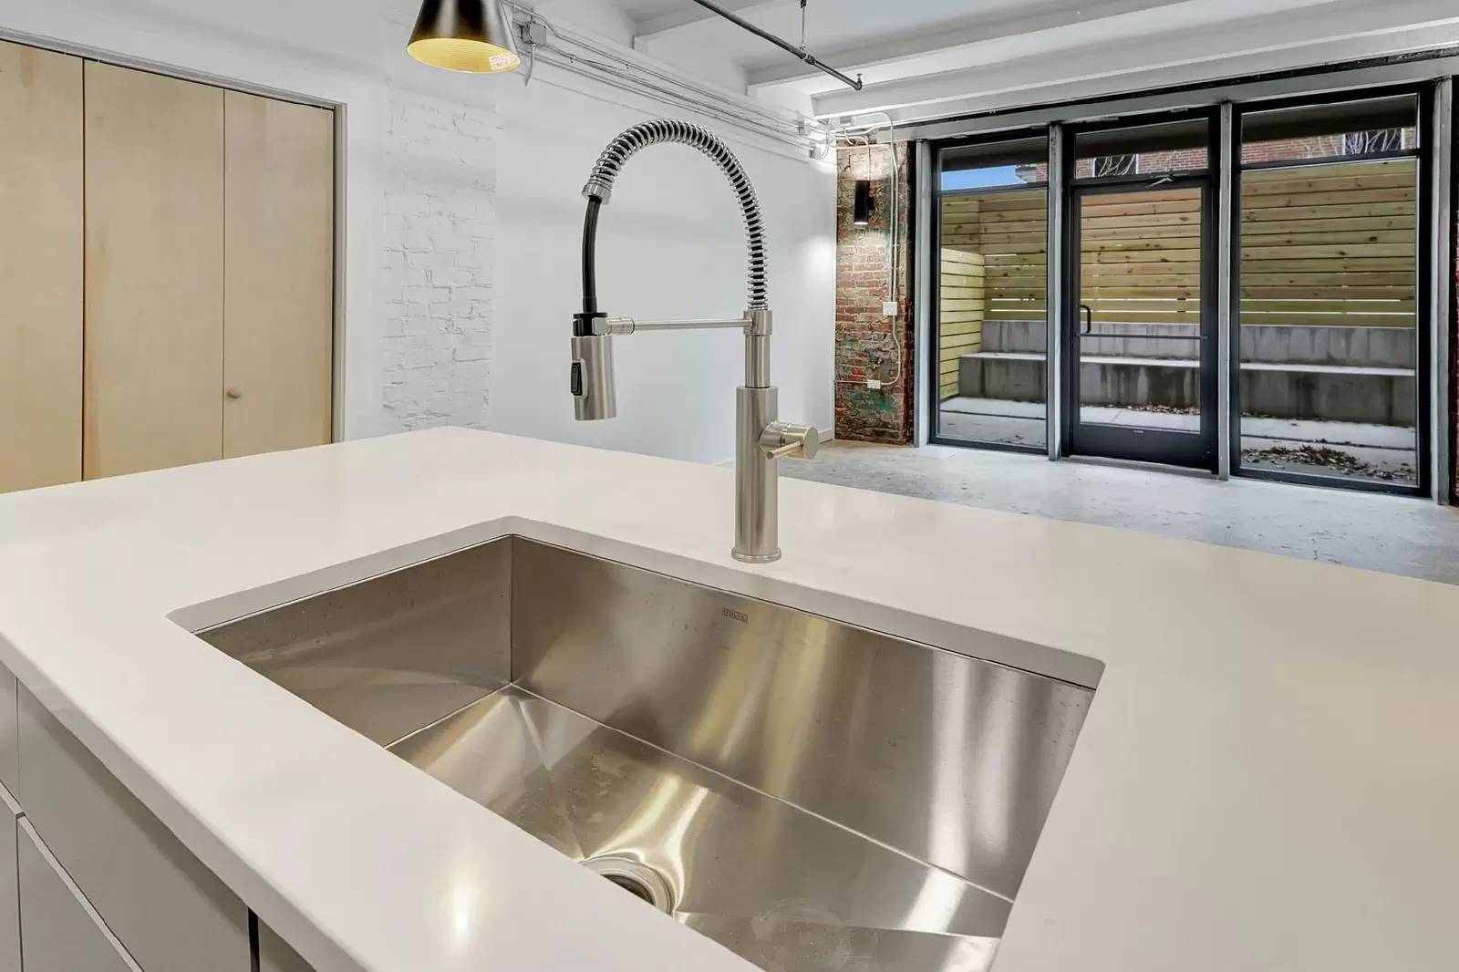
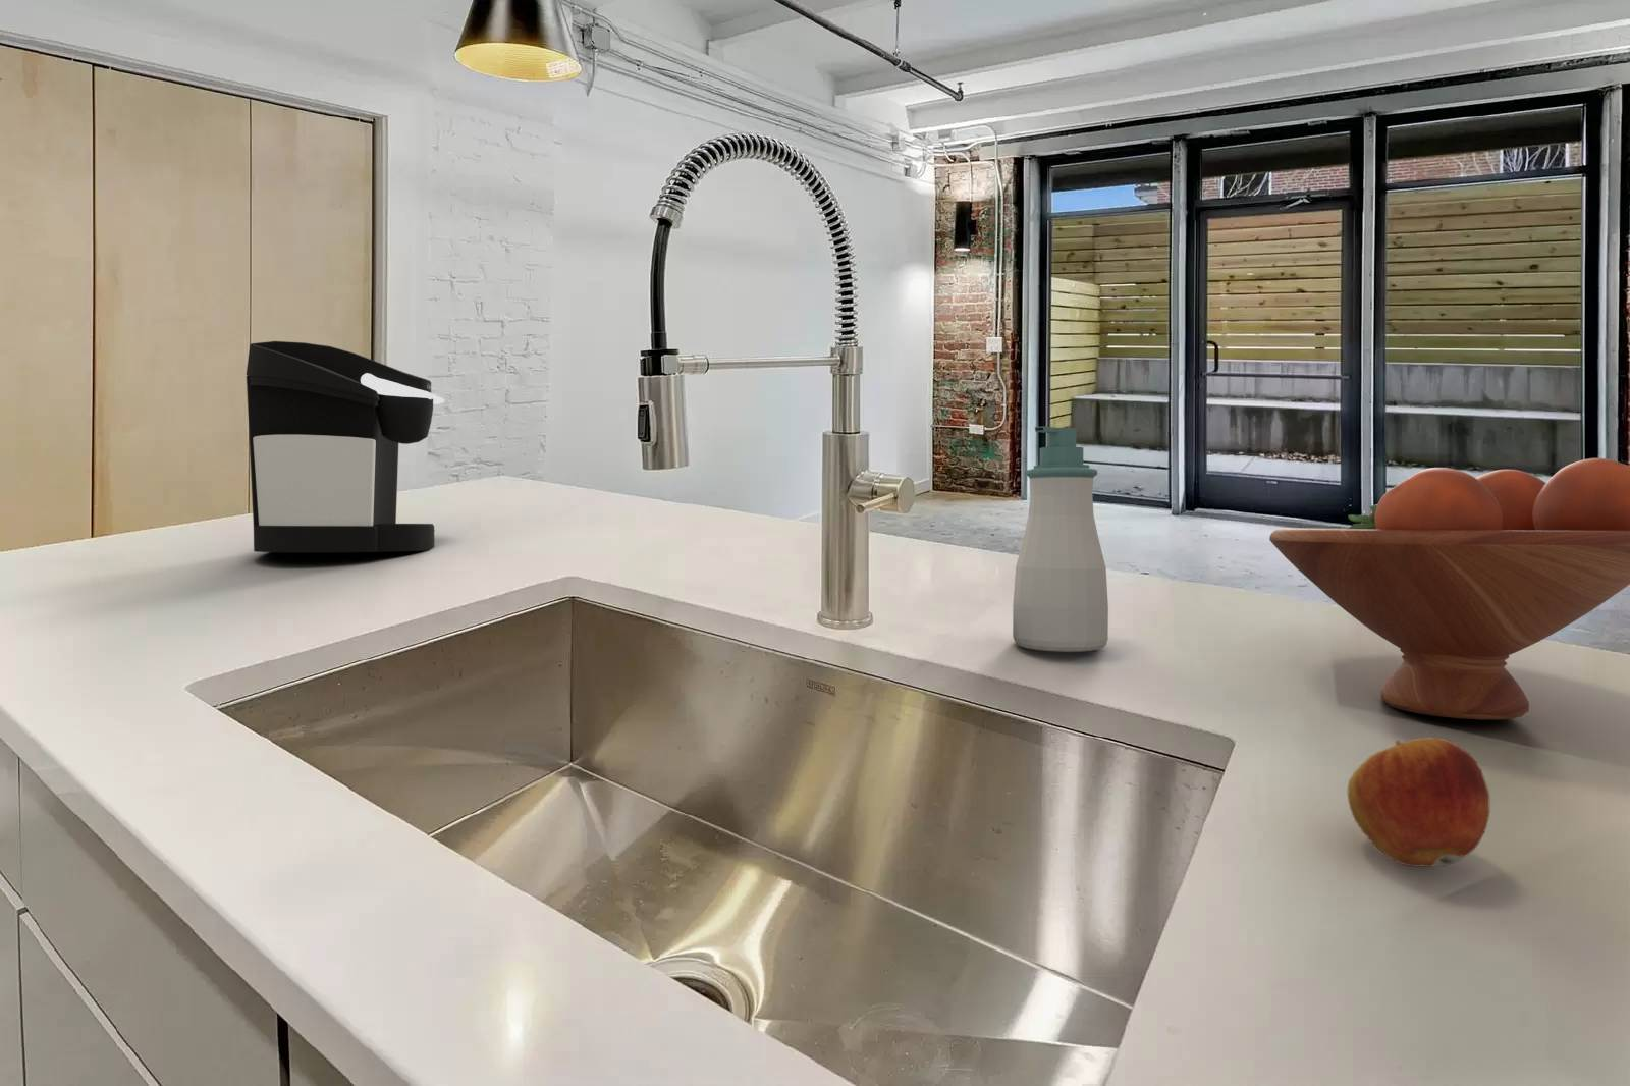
+ apple (1415, 799)
+ coffee maker (349, 448)
+ fruit bowl (1454, 585)
+ soap bottle (1060, 538)
